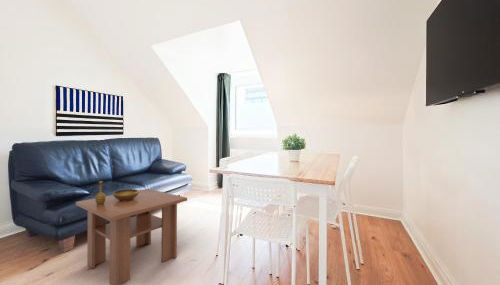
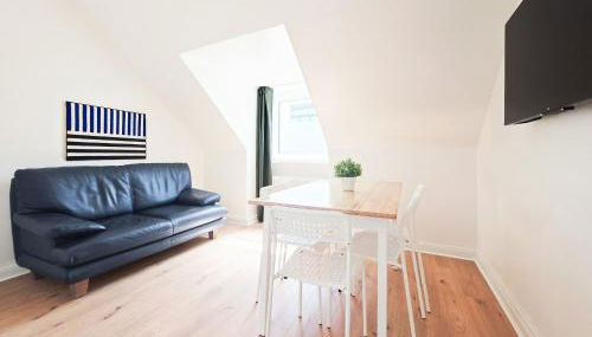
- coffee table (133, 230)
- decorative bowl (118, 191)
